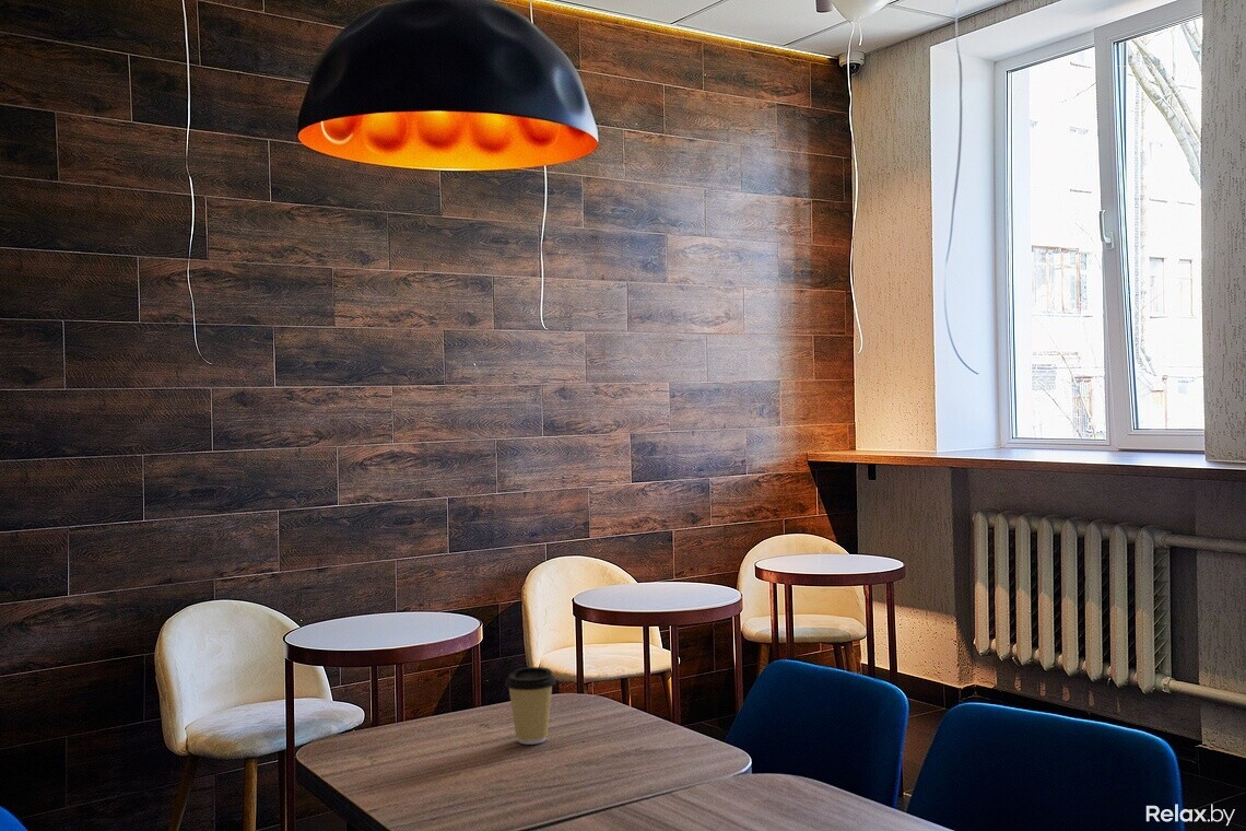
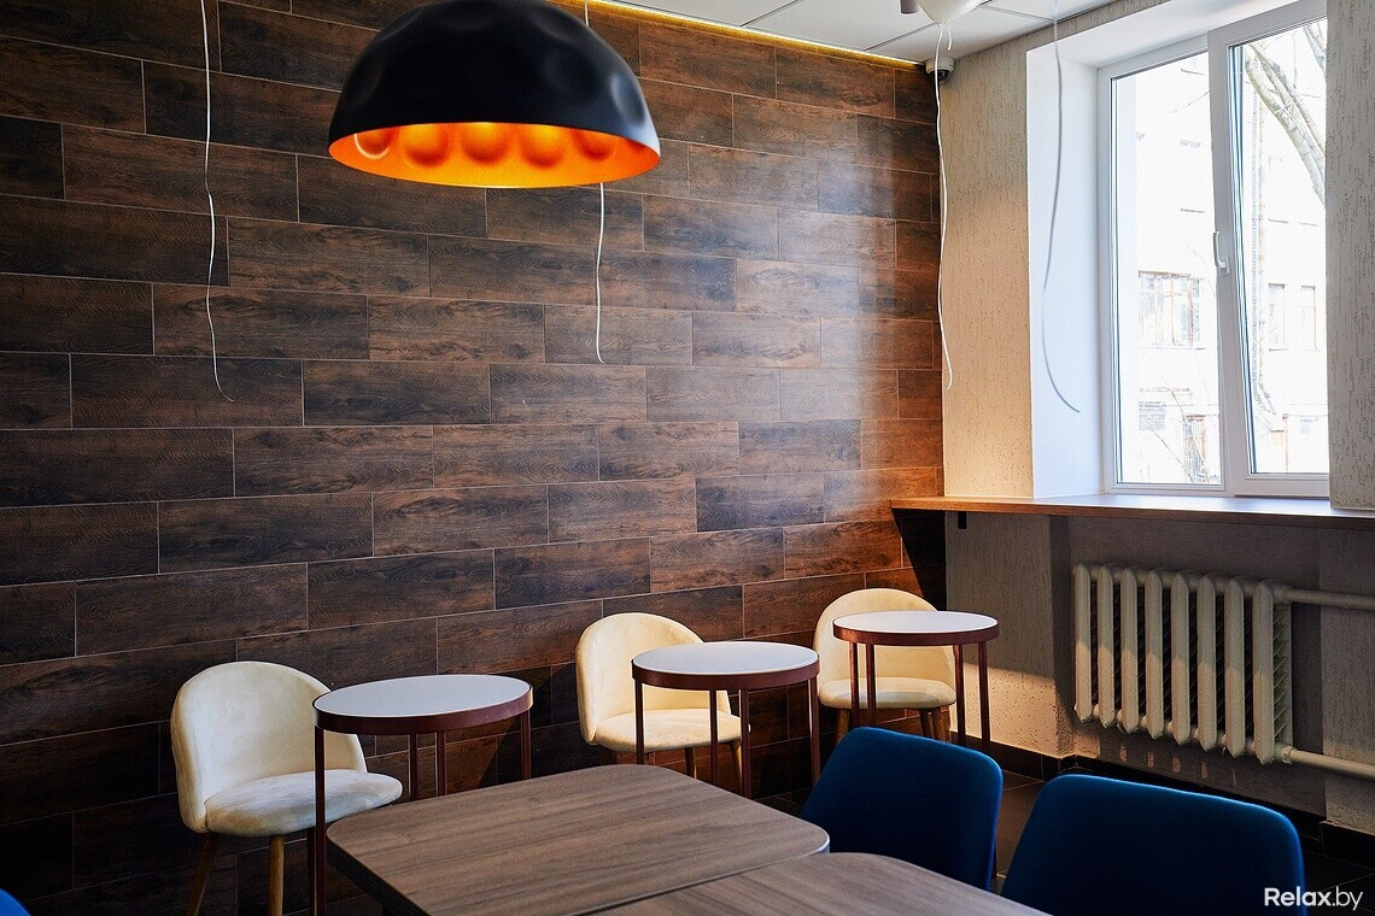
- coffee cup (530, 705)
